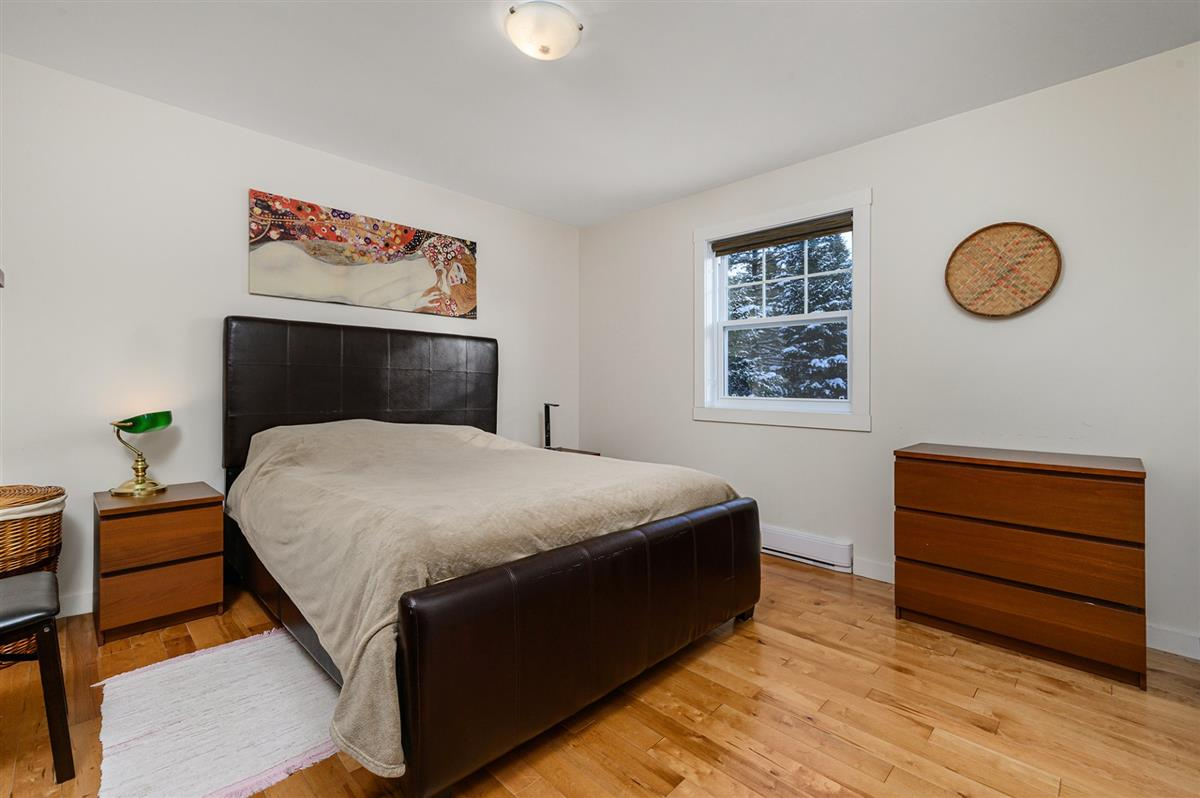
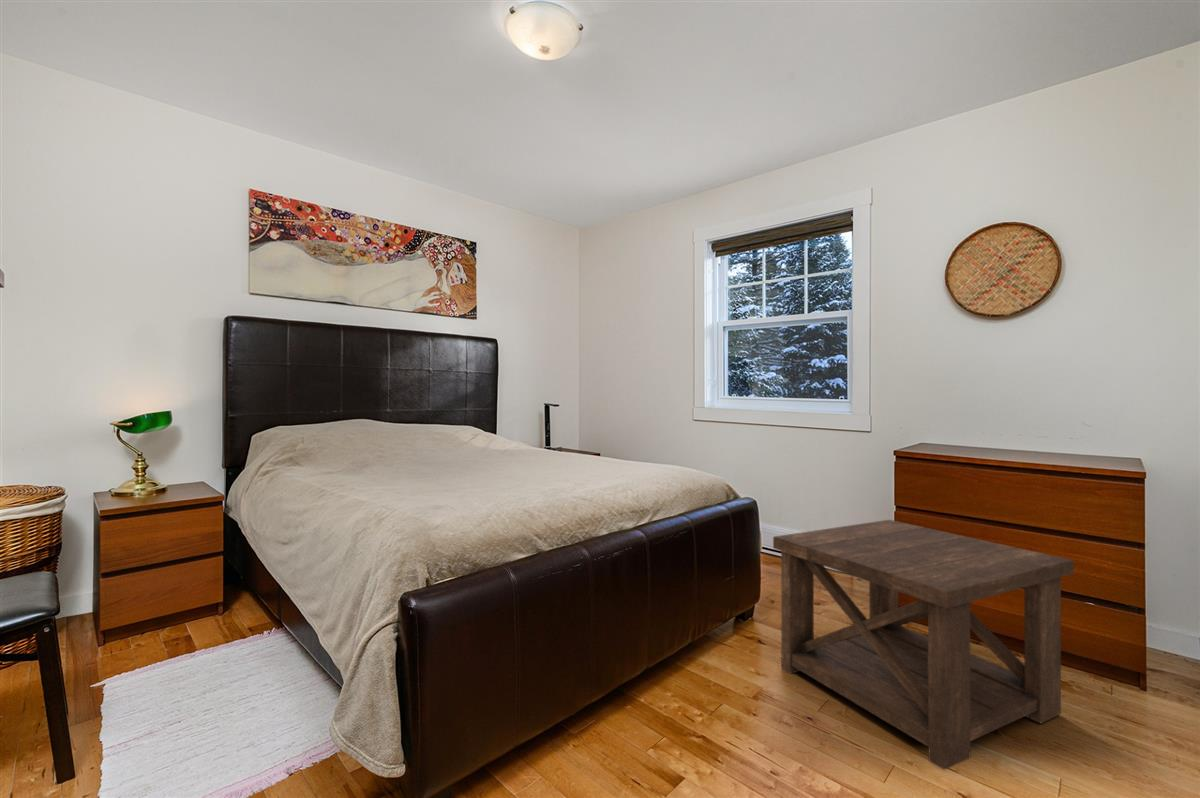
+ side table (911, 618)
